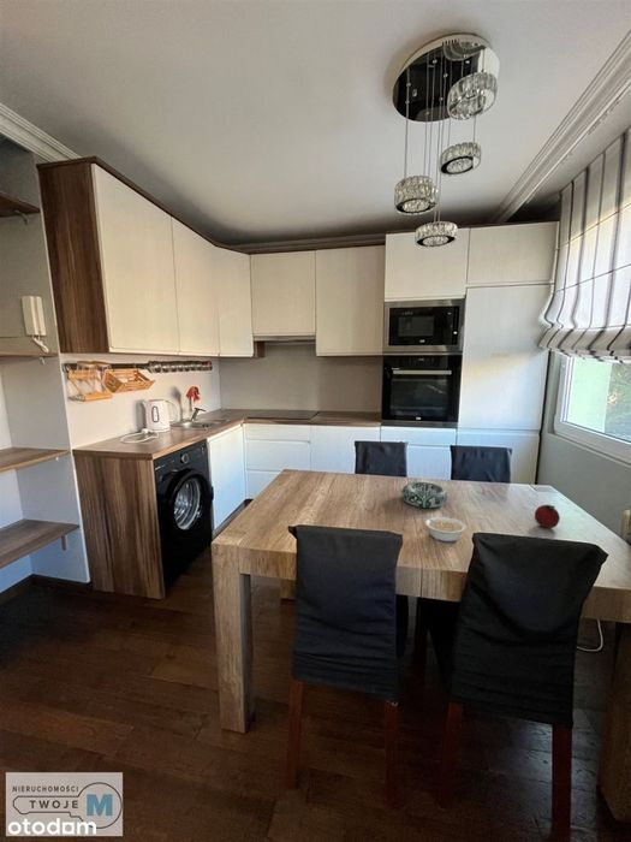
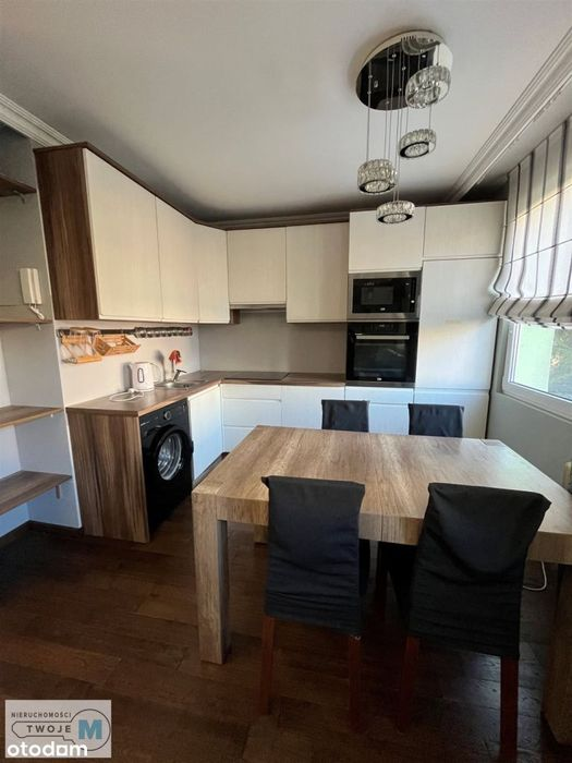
- decorative bowl (423, 494)
- fruit (547, 514)
- legume (442, 528)
